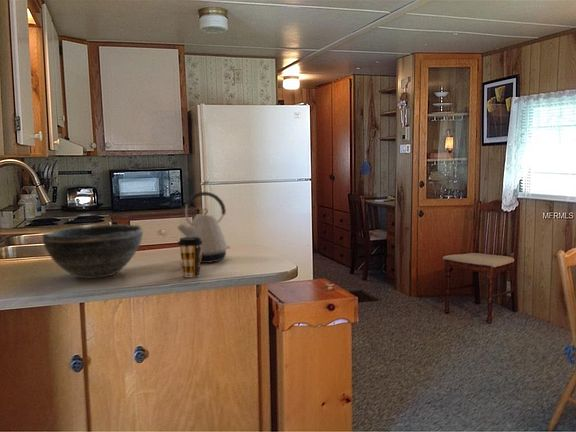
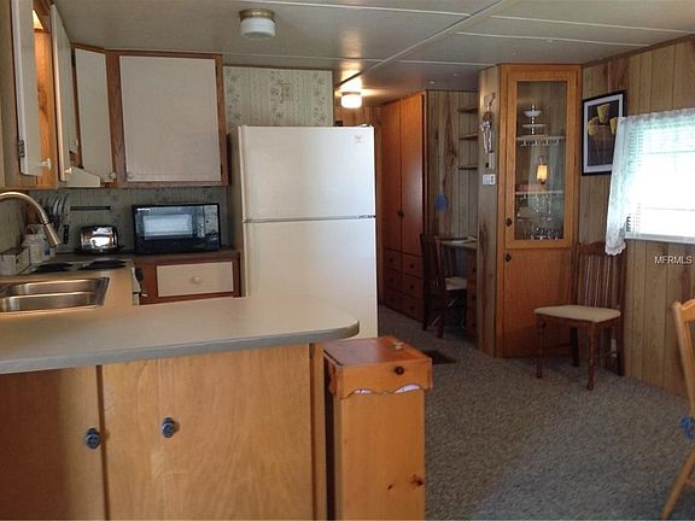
- coffee cup (190, 257)
- bowl (95, 252)
- kettle (203, 226)
